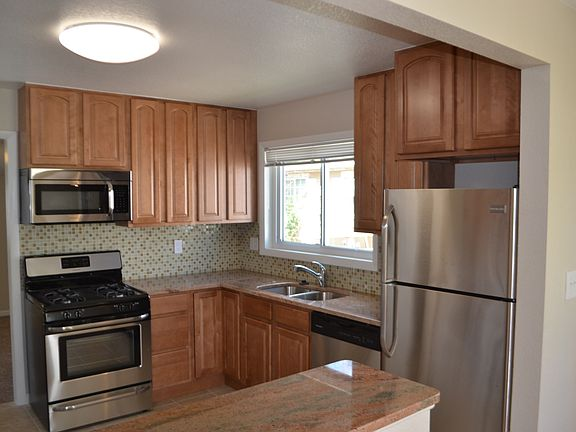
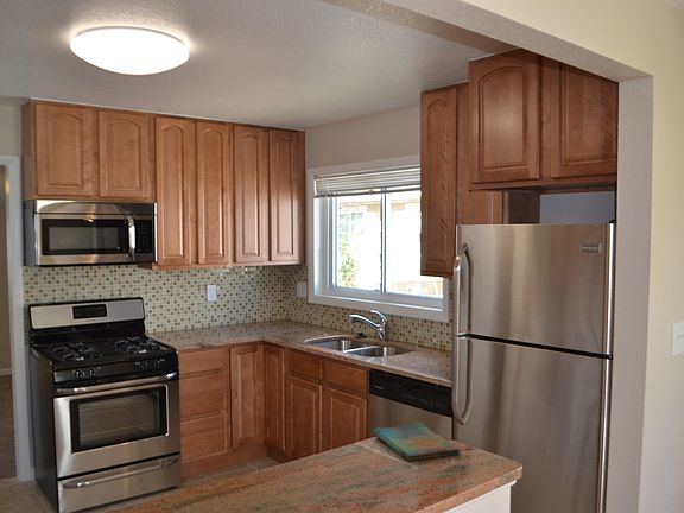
+ dish towel (414, 439)
